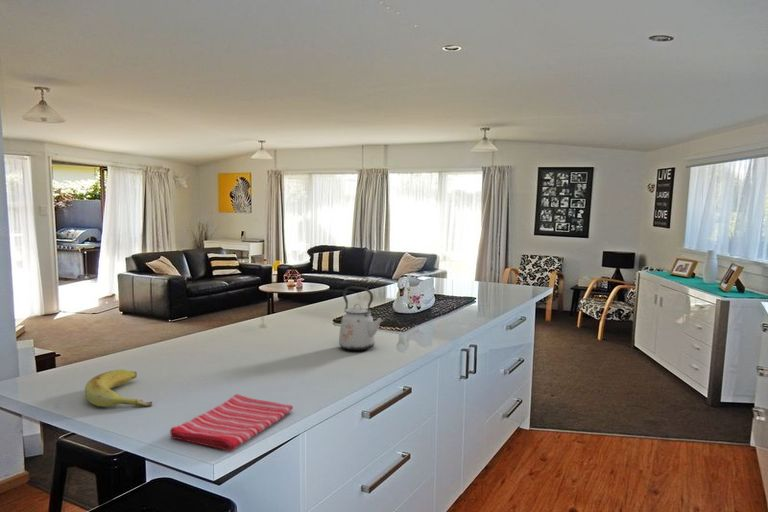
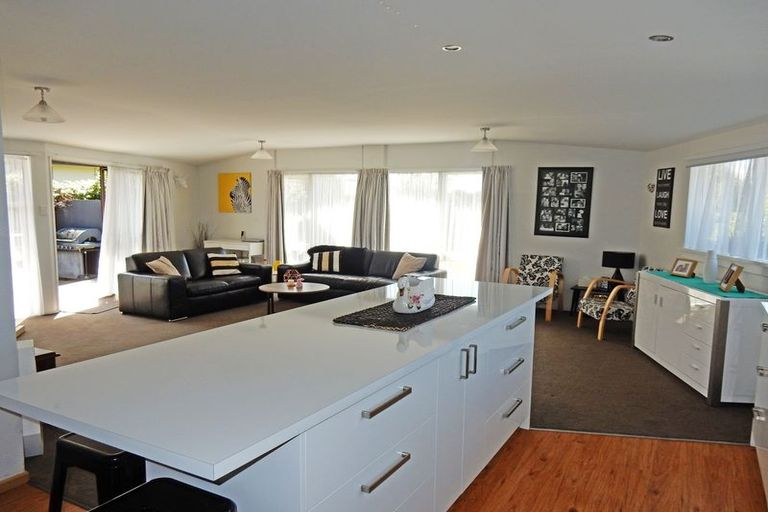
- banana (122, 384)
- kettle (363, 318)
- dish towel (234, 419)
